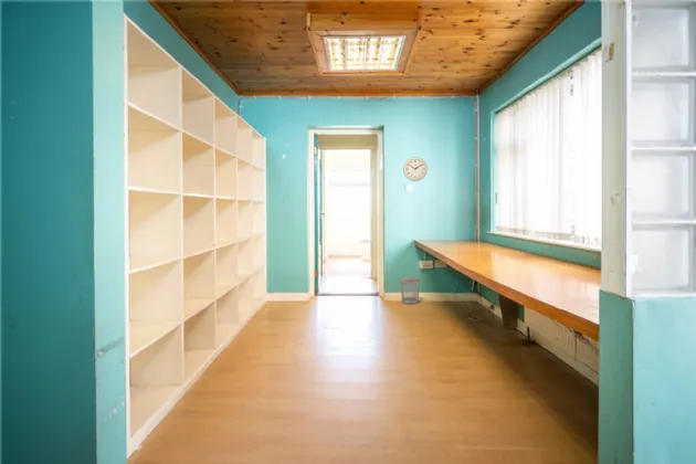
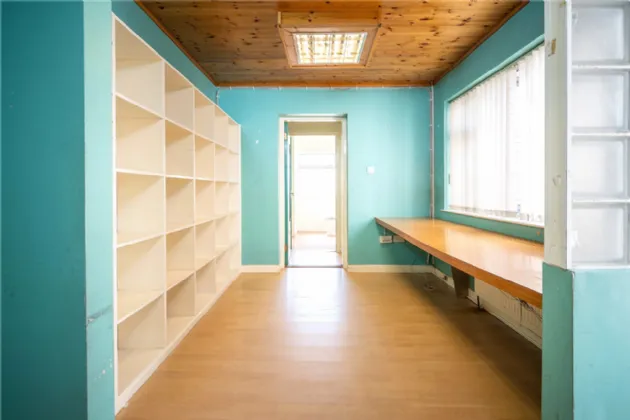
- wastebasket (410, 289)
- wall clock (414, 169)
